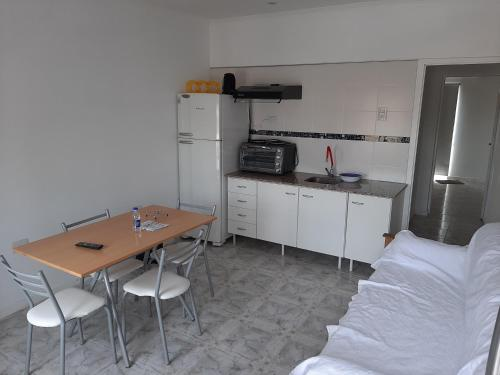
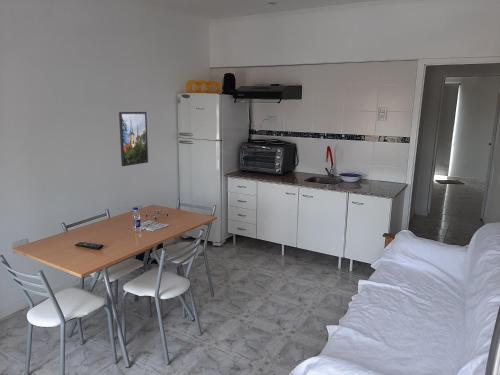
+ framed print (134, 138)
